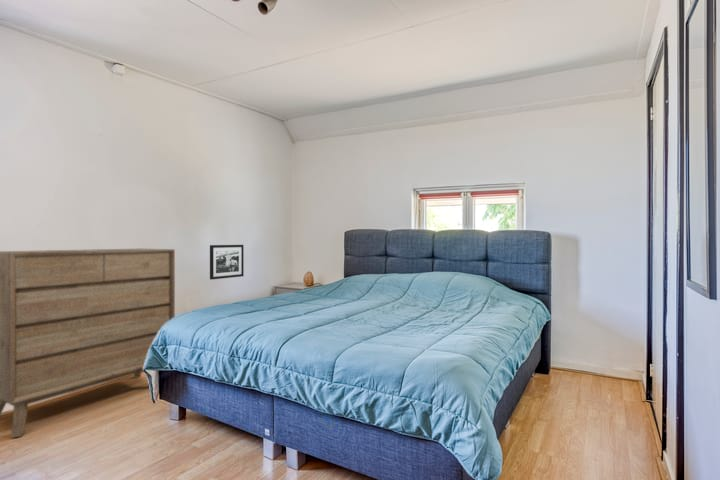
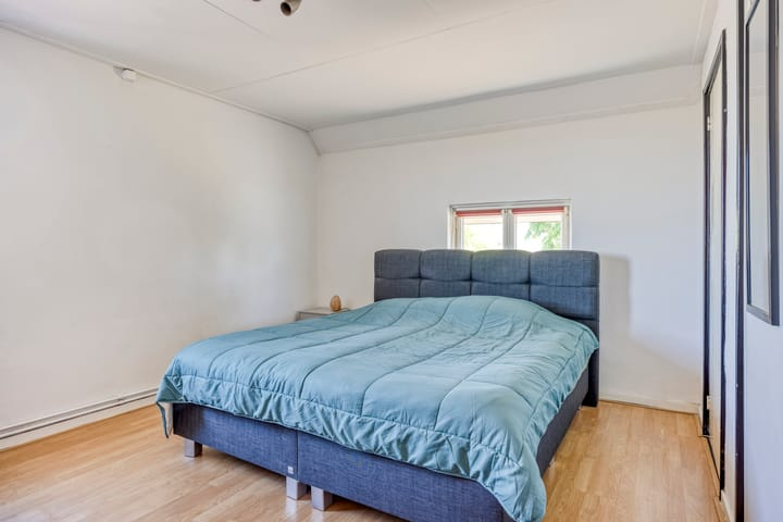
- dresser (88, 325)
- picture frame (227, 261)
